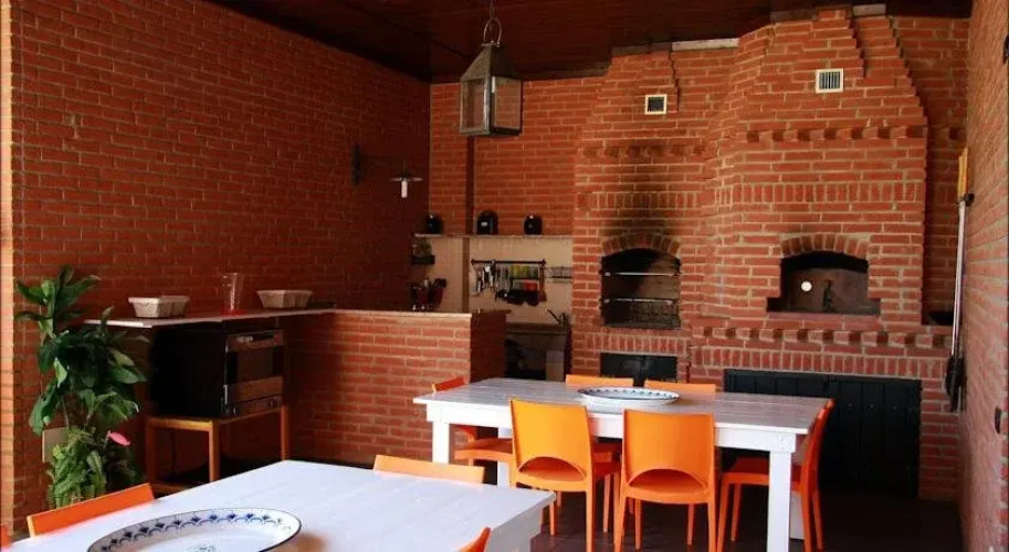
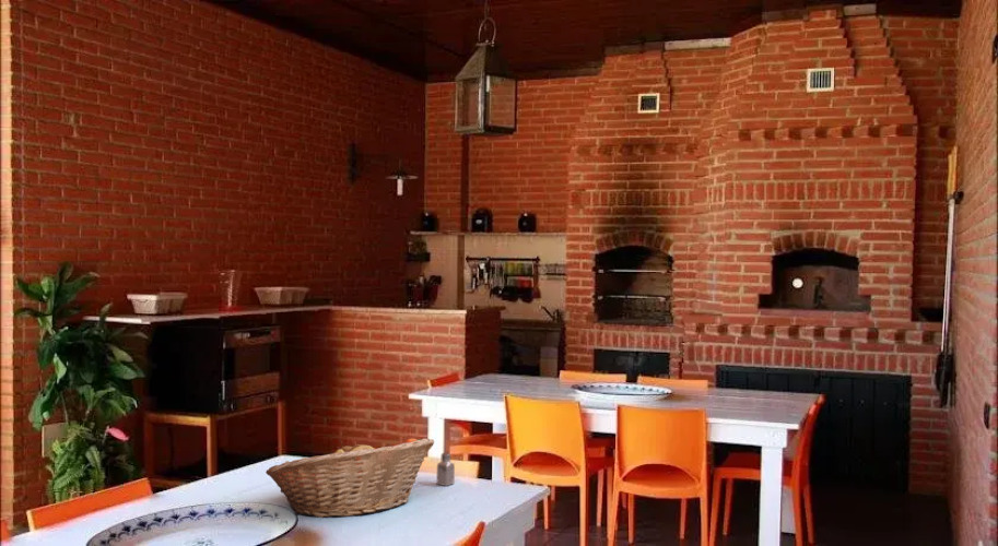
+ saltshaker (445, 468)
+ fruit basket (352, 470)
